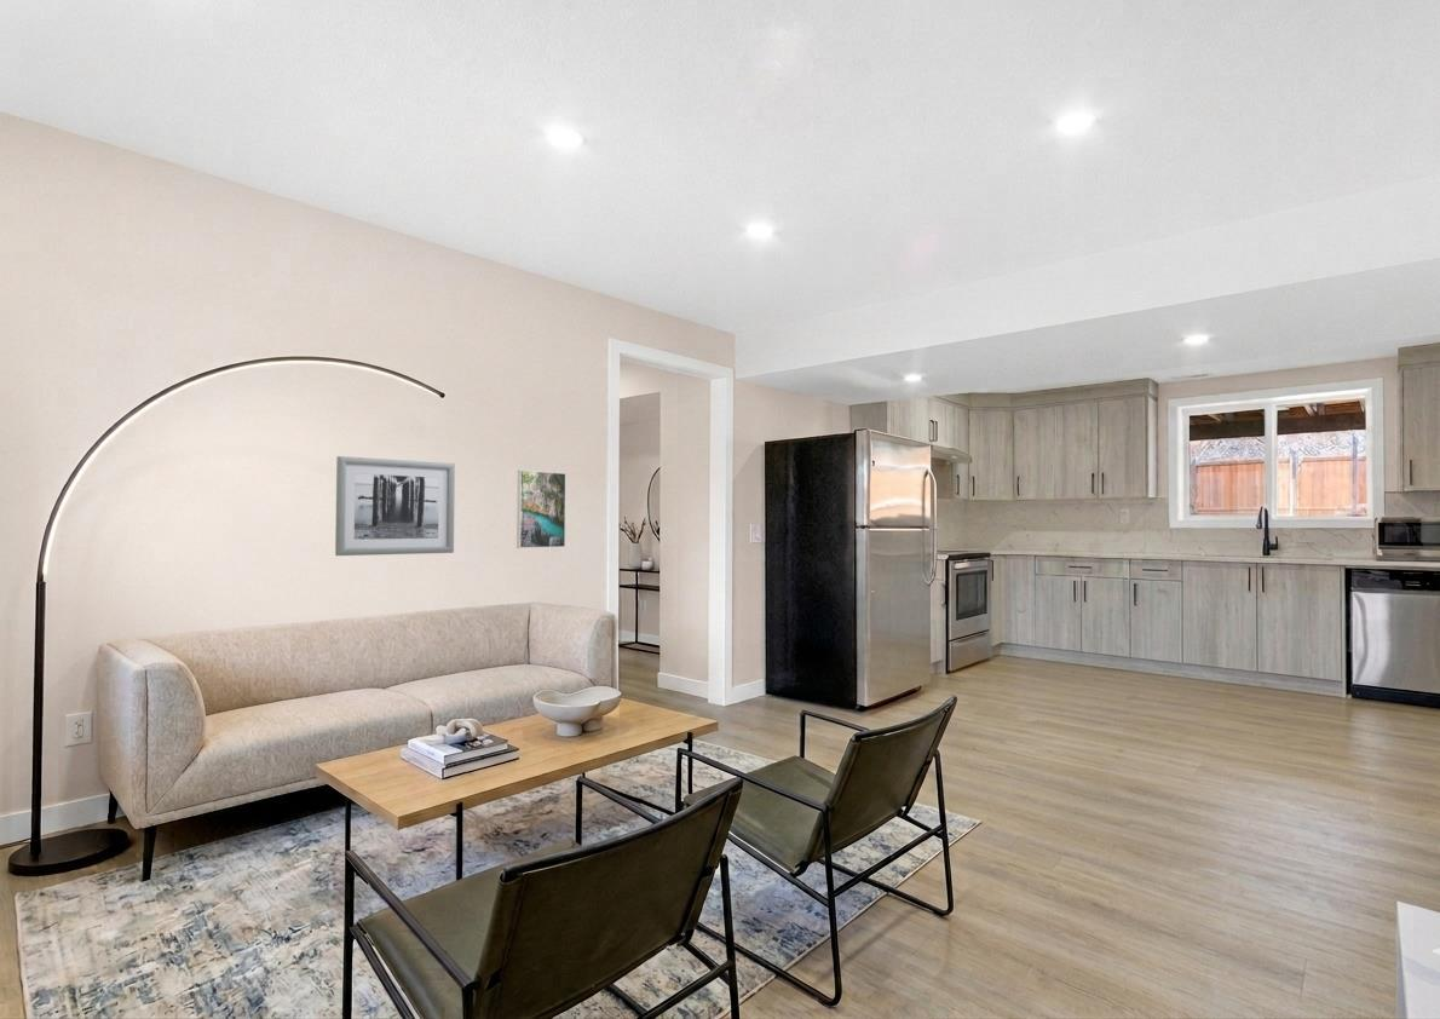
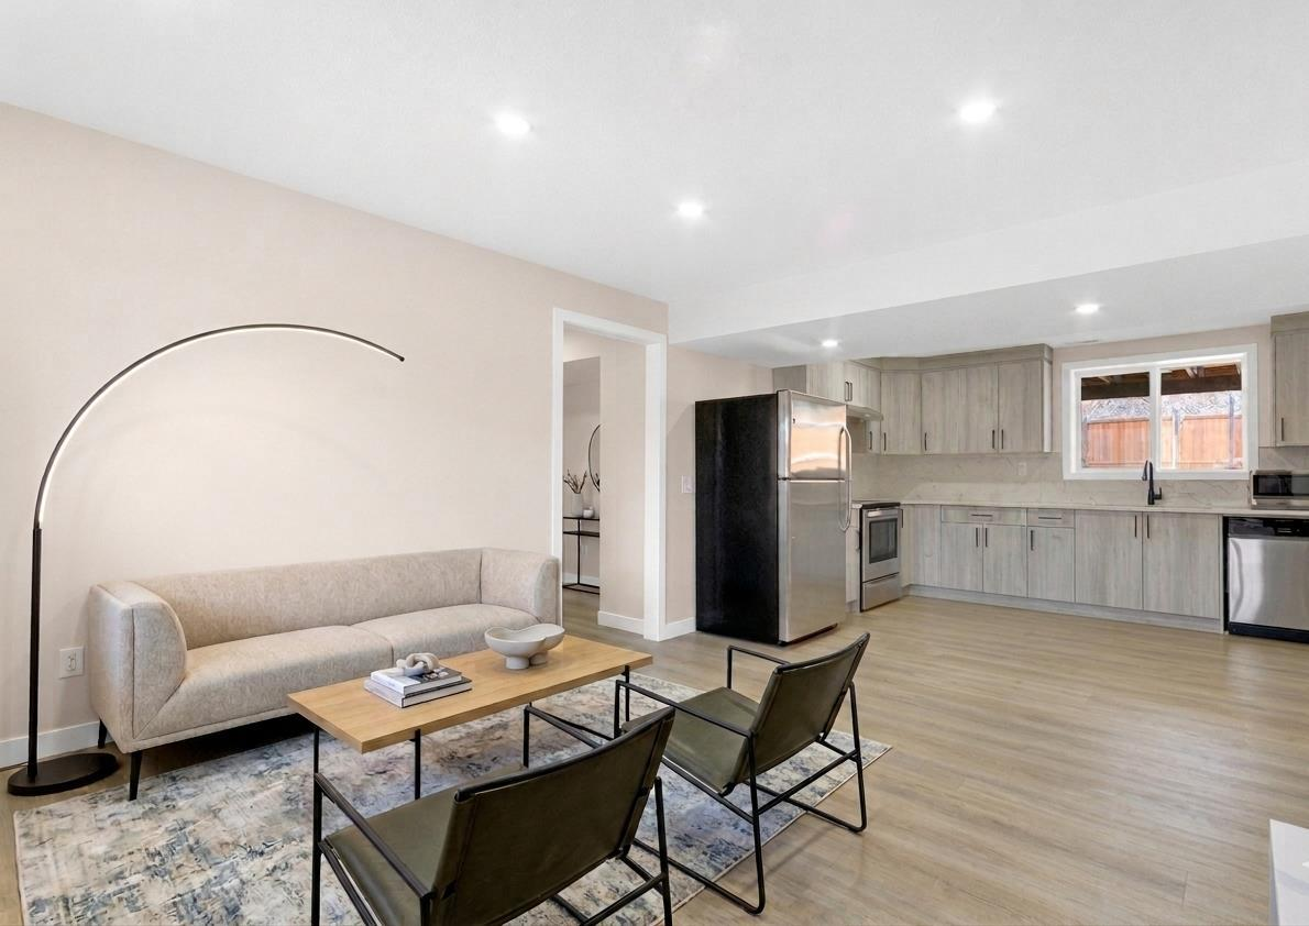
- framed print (541, 509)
- wall art (398, 507)
